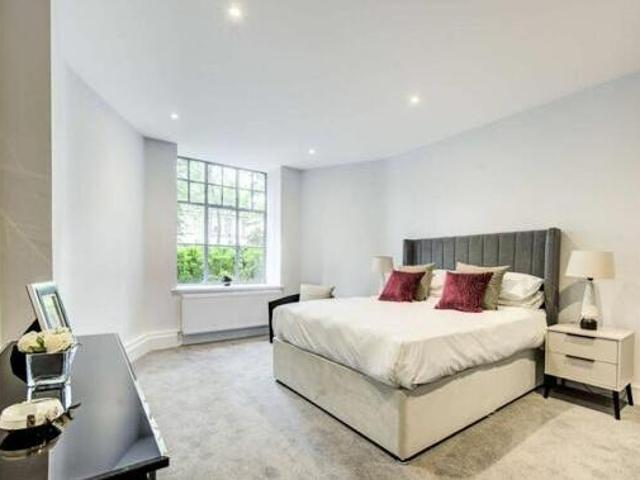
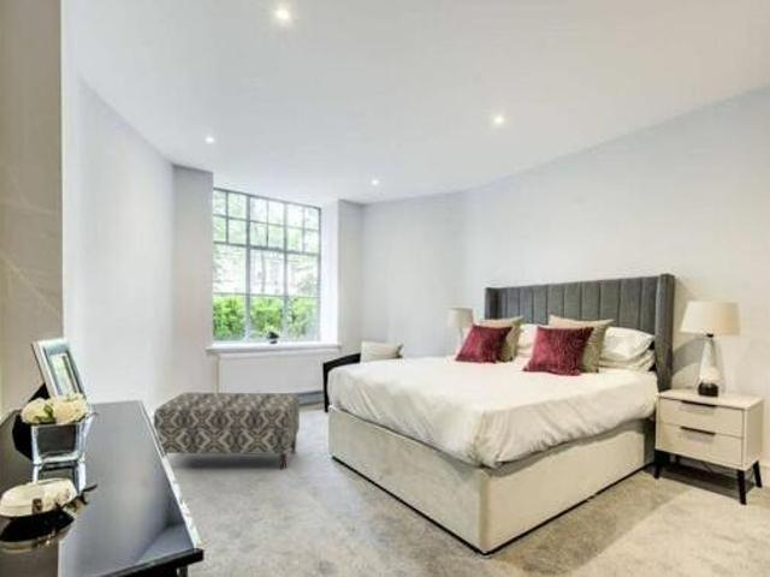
+ bench (231, 429)
